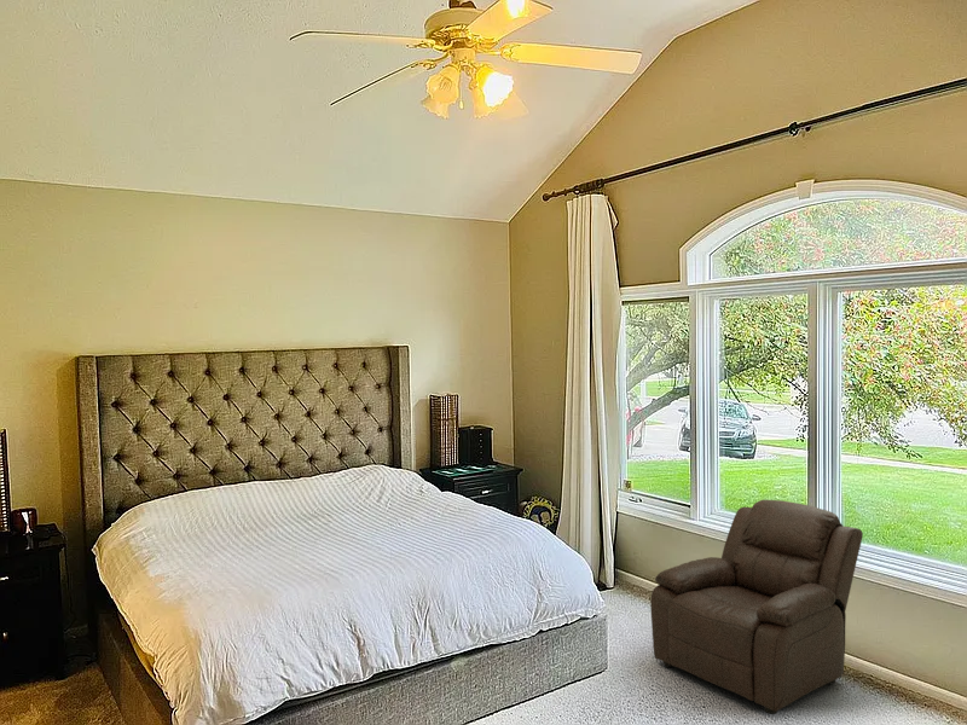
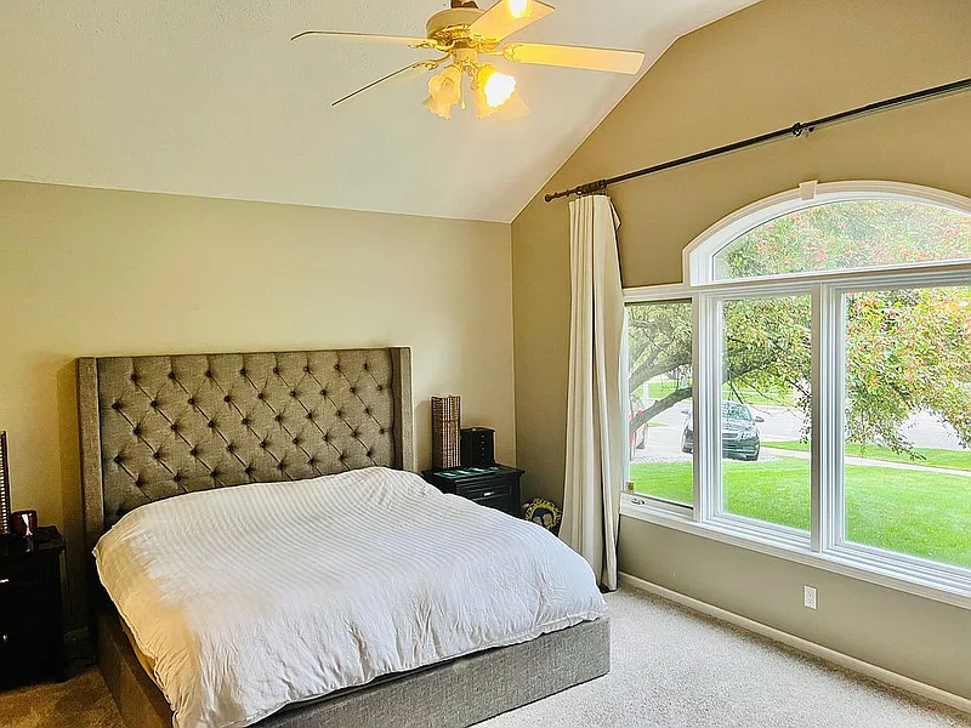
- chair (755, 591)
